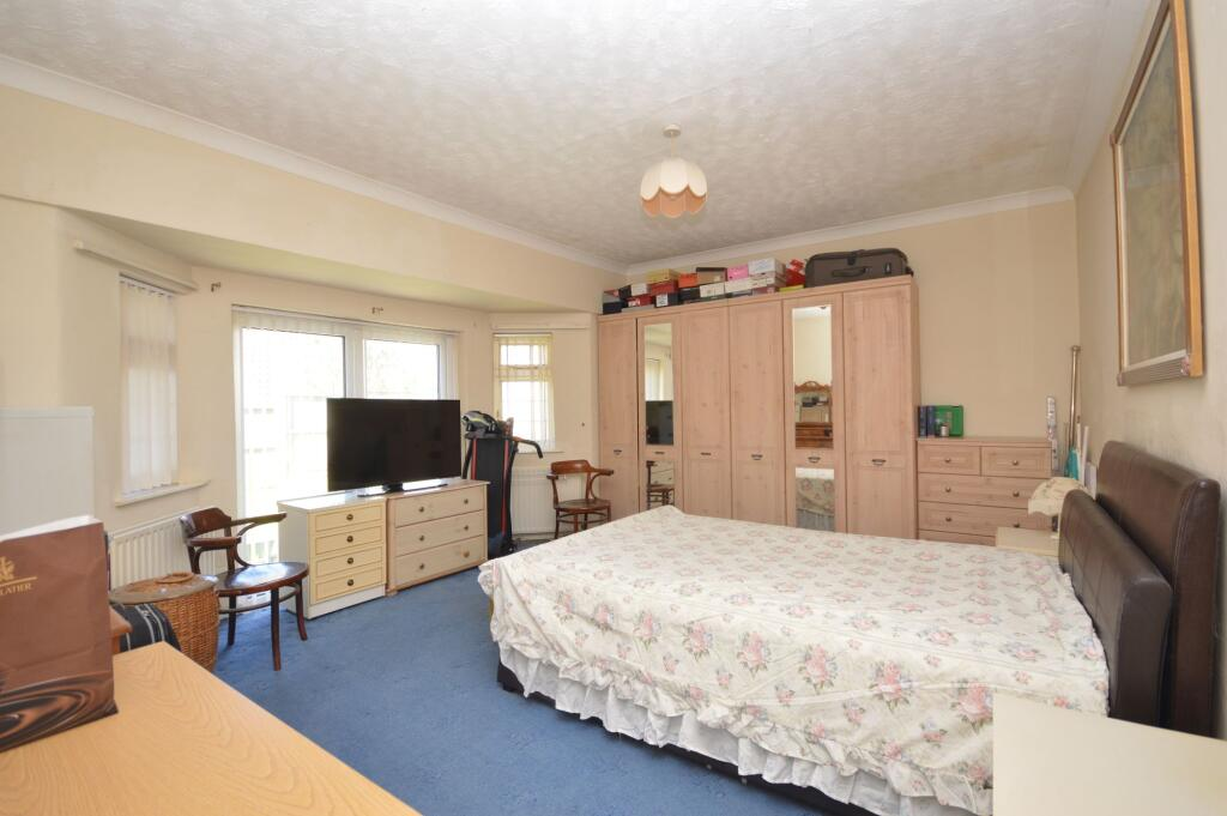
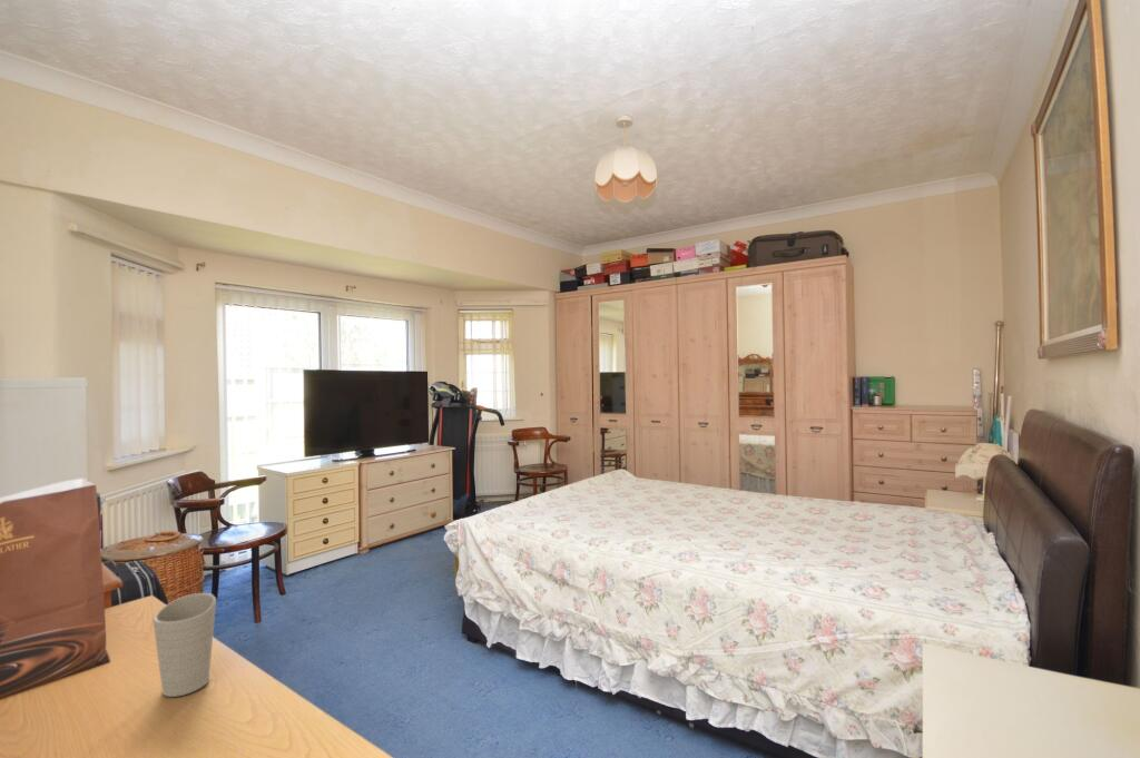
+ cup (186, 643)
